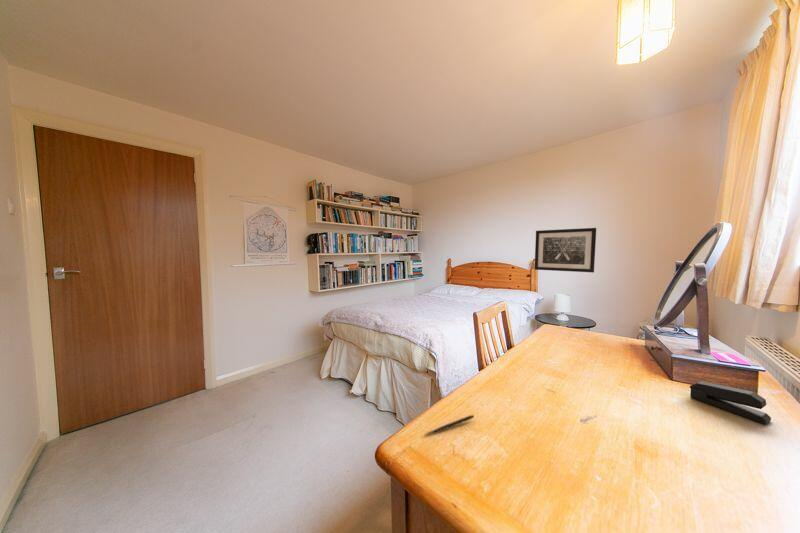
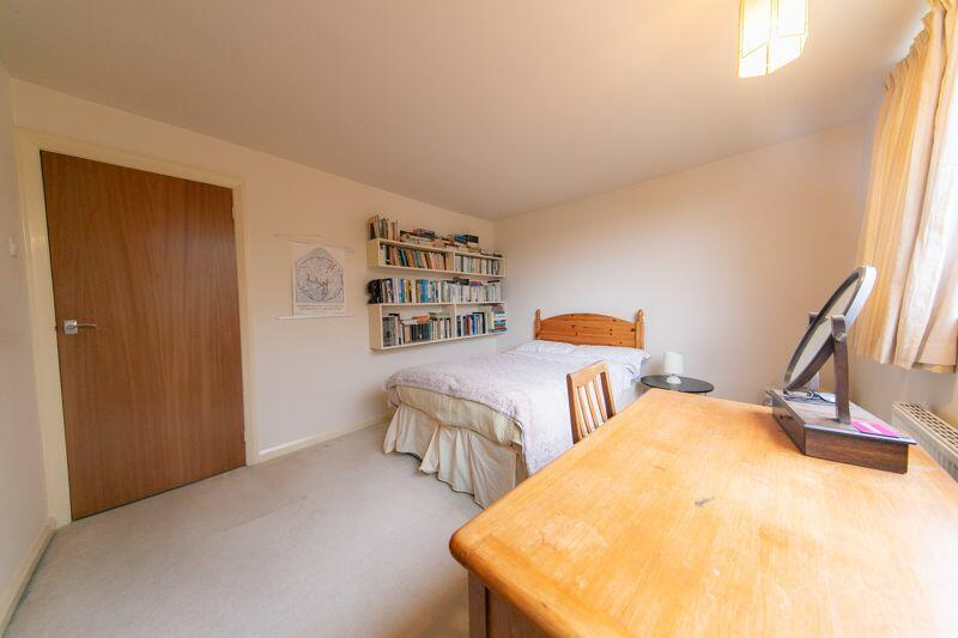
- wall art (563, 250)
- pen (449, 424)
- stapler (727, 396)
